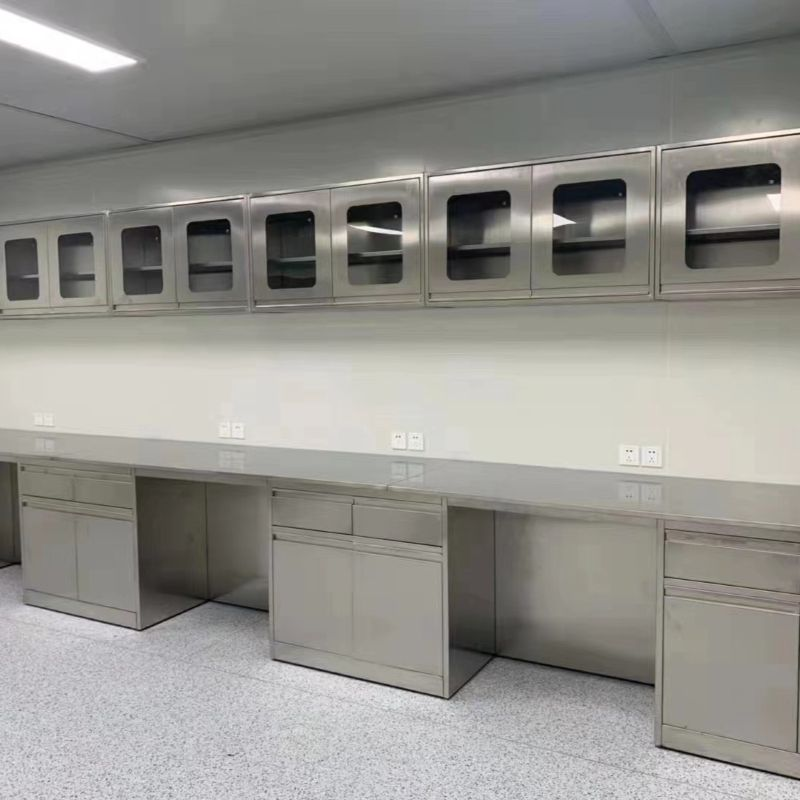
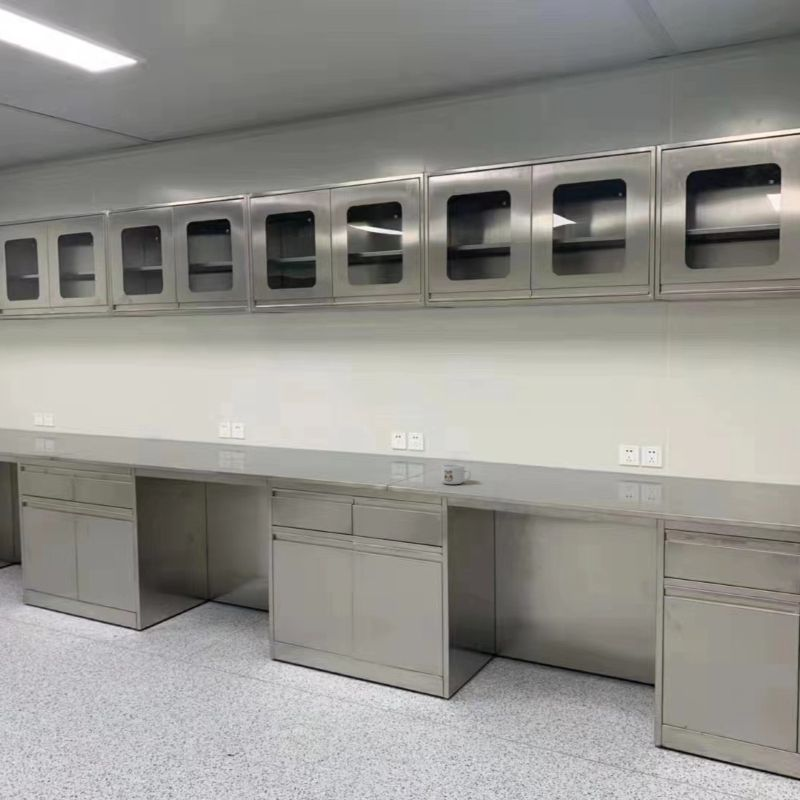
+ mug (456, 474)
